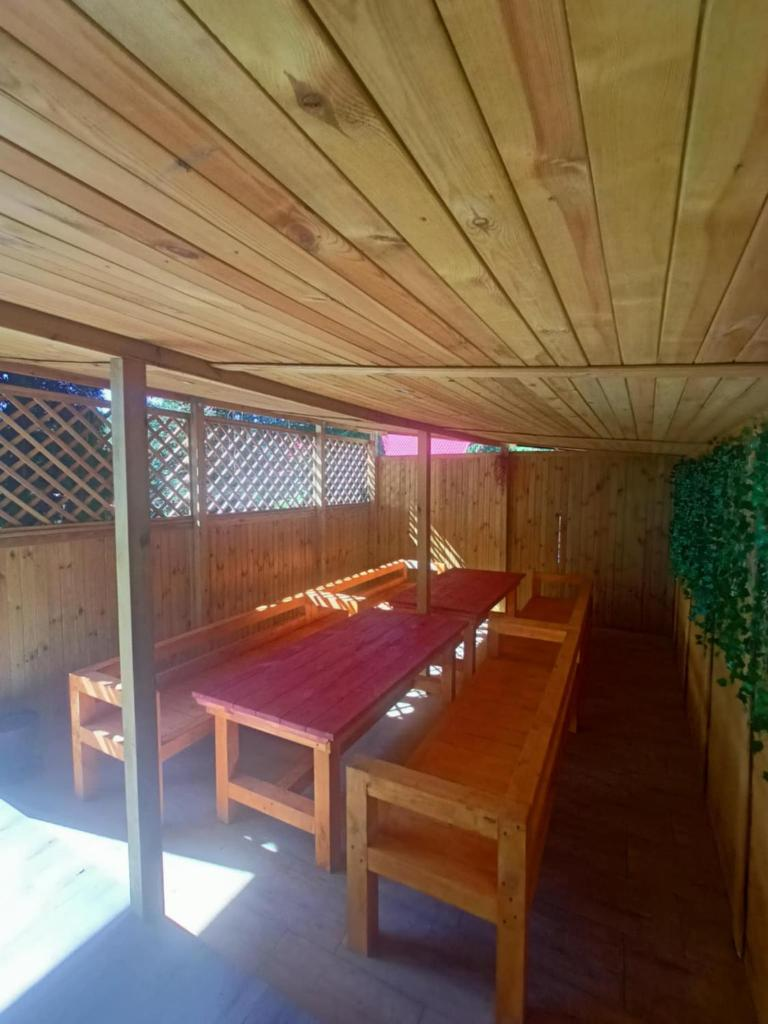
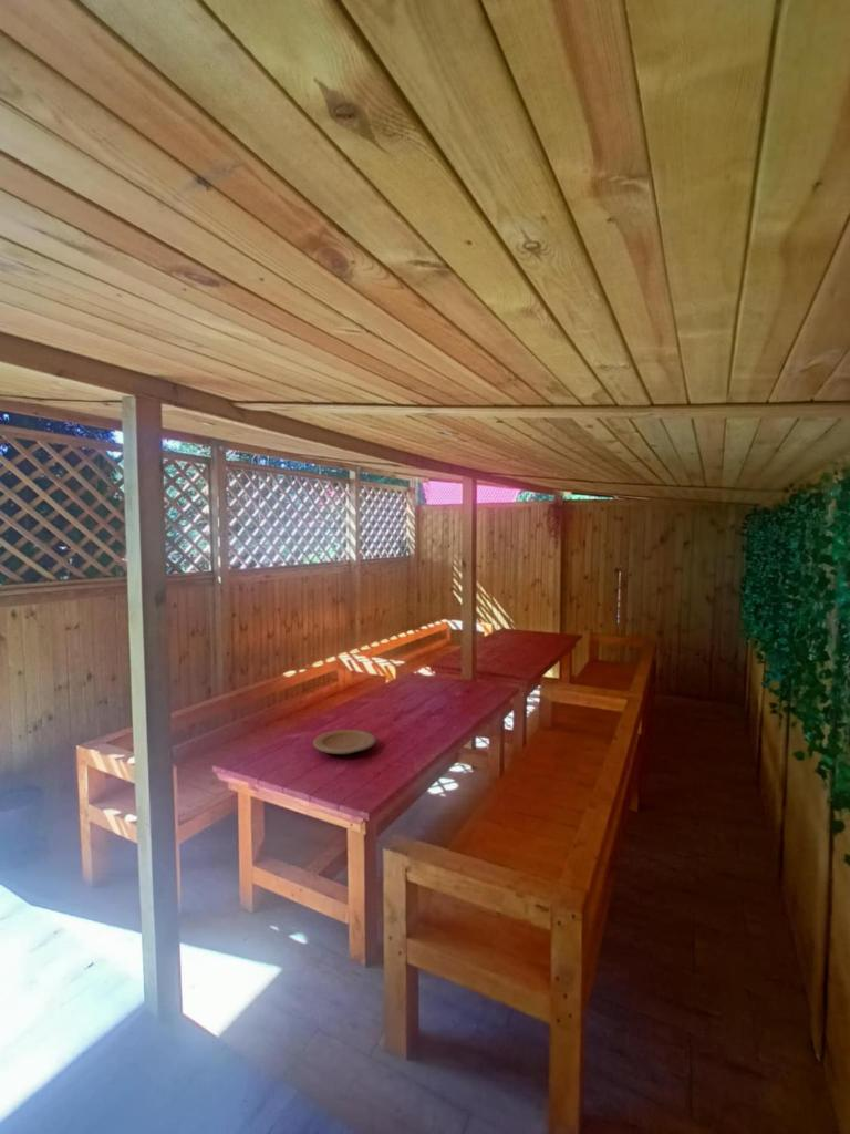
+ plate (344, 744)
